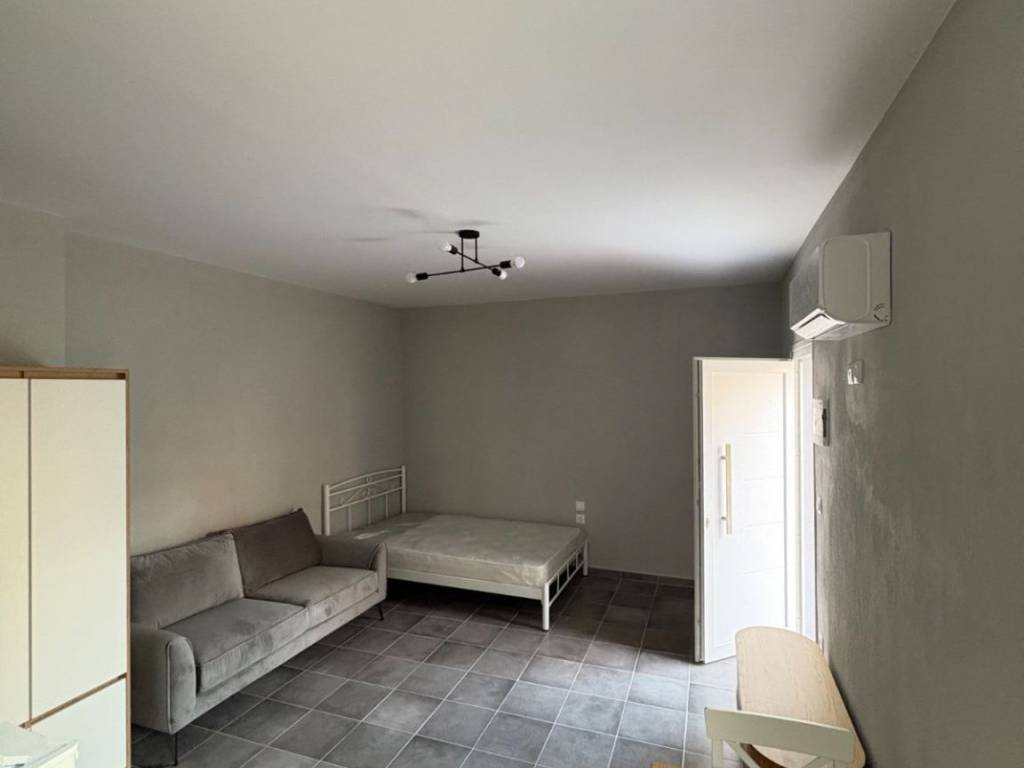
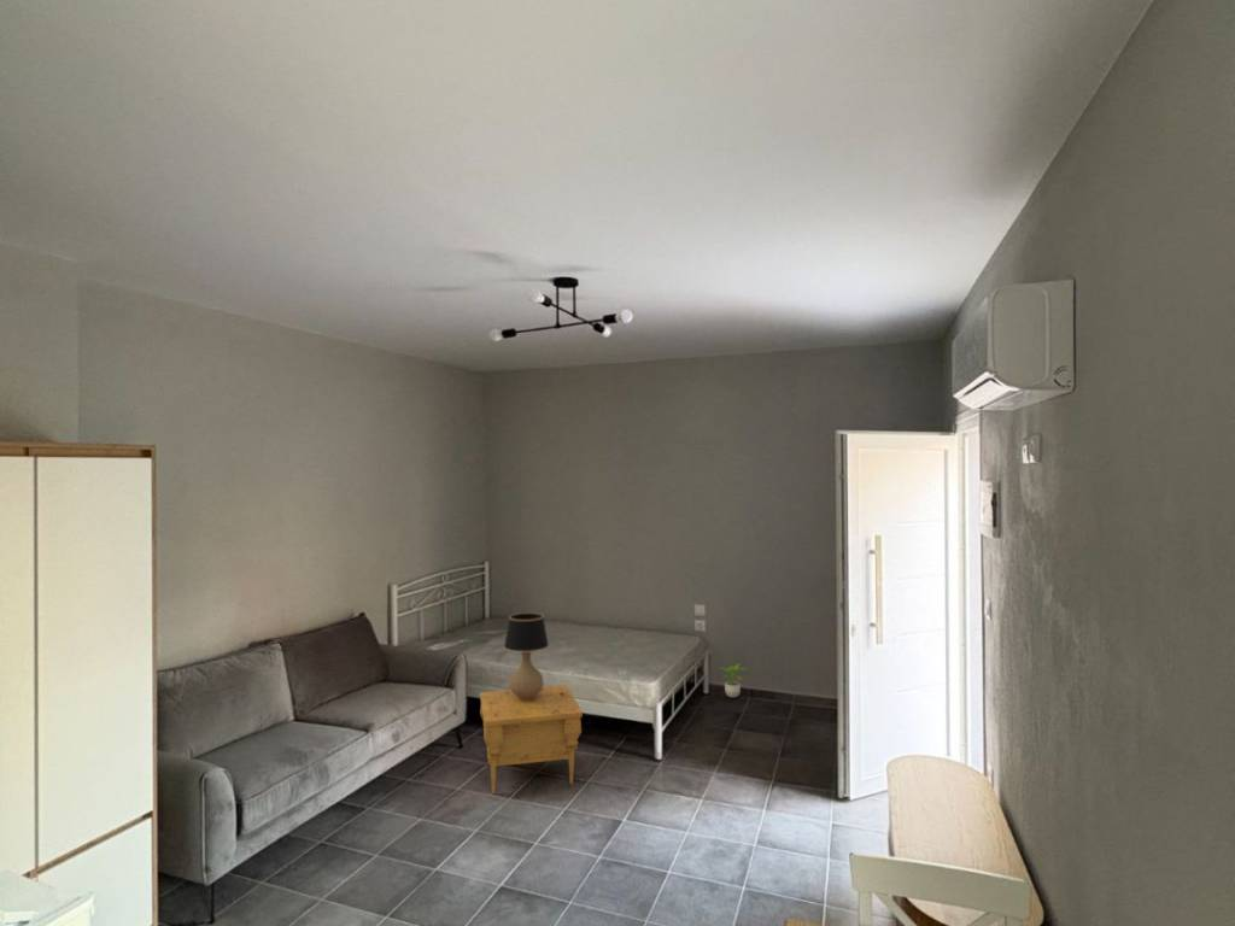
+ table lamp (529, 657)
+ potted plant (732, 678)
+ nightstand (528, 737)
